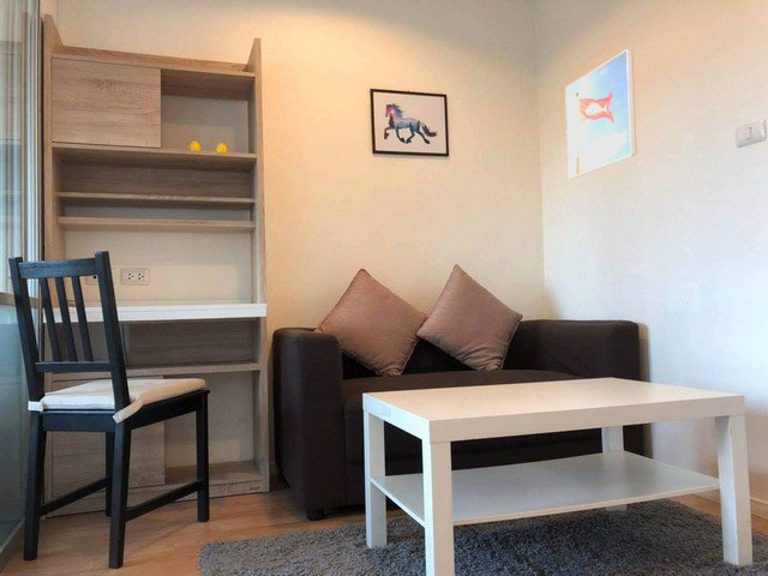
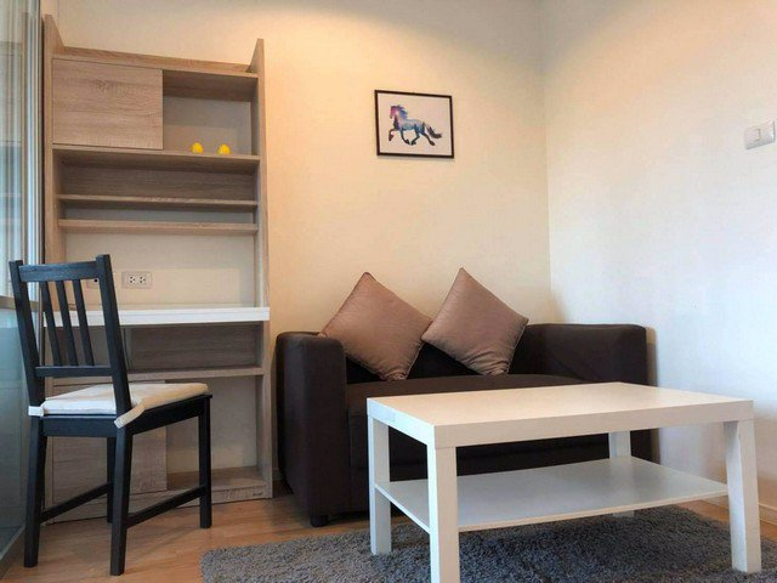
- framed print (598, 119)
